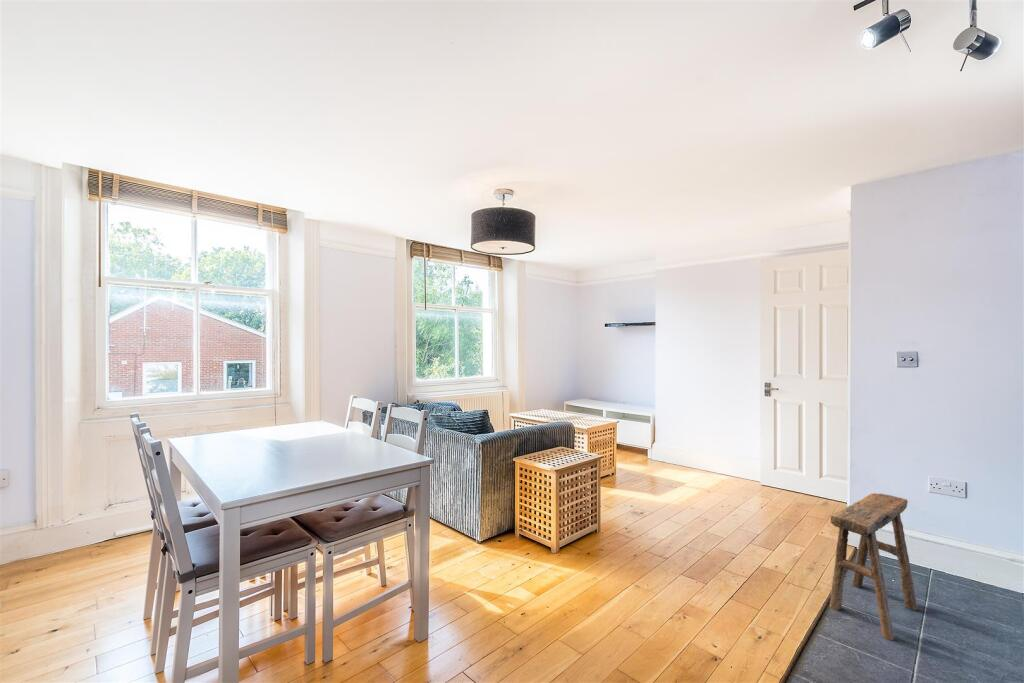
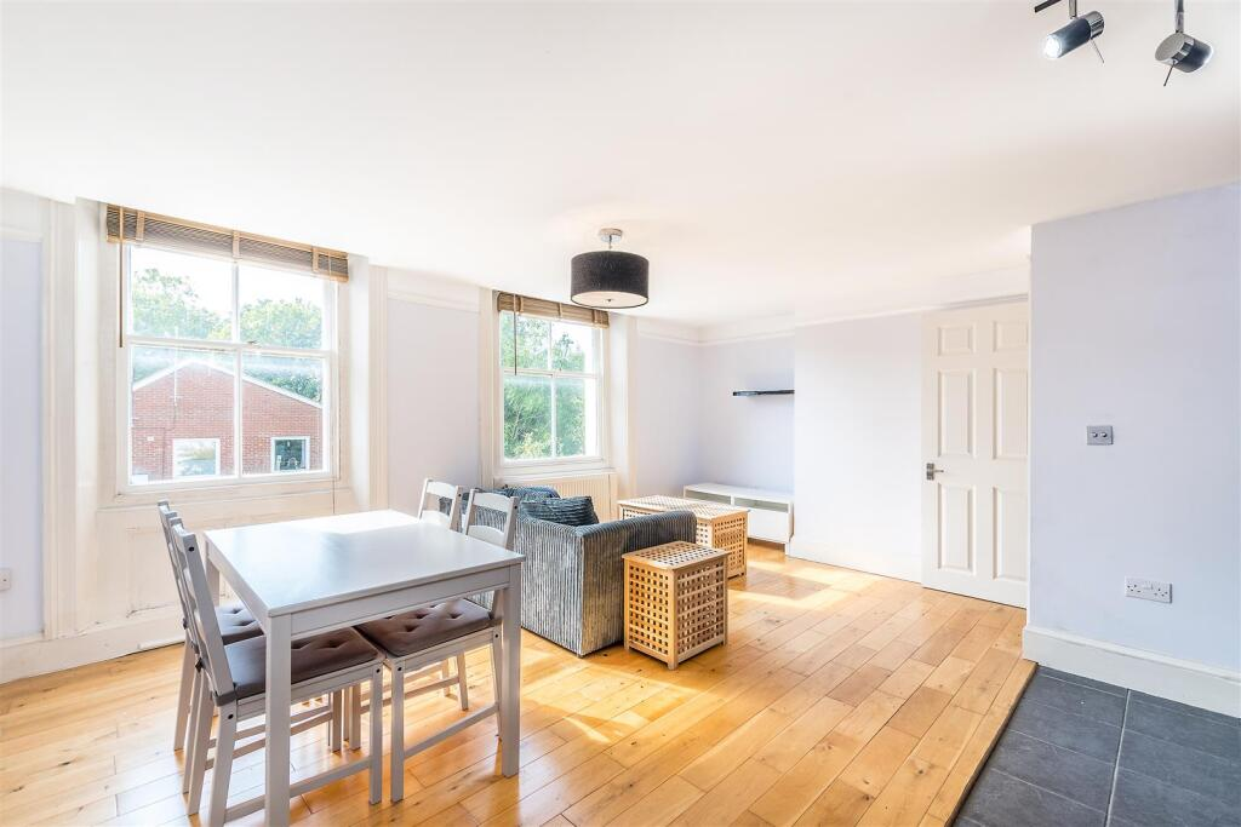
- stool (872, 557)
